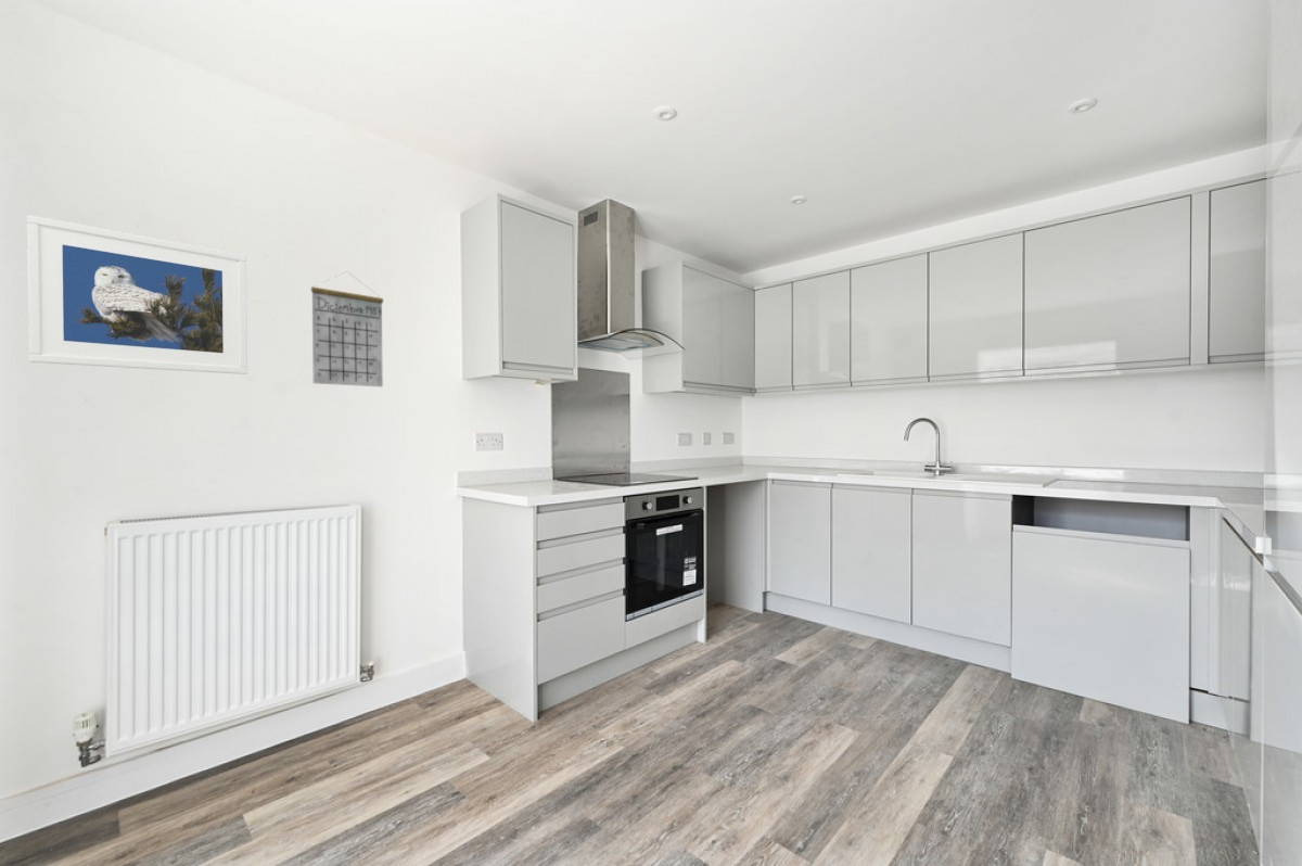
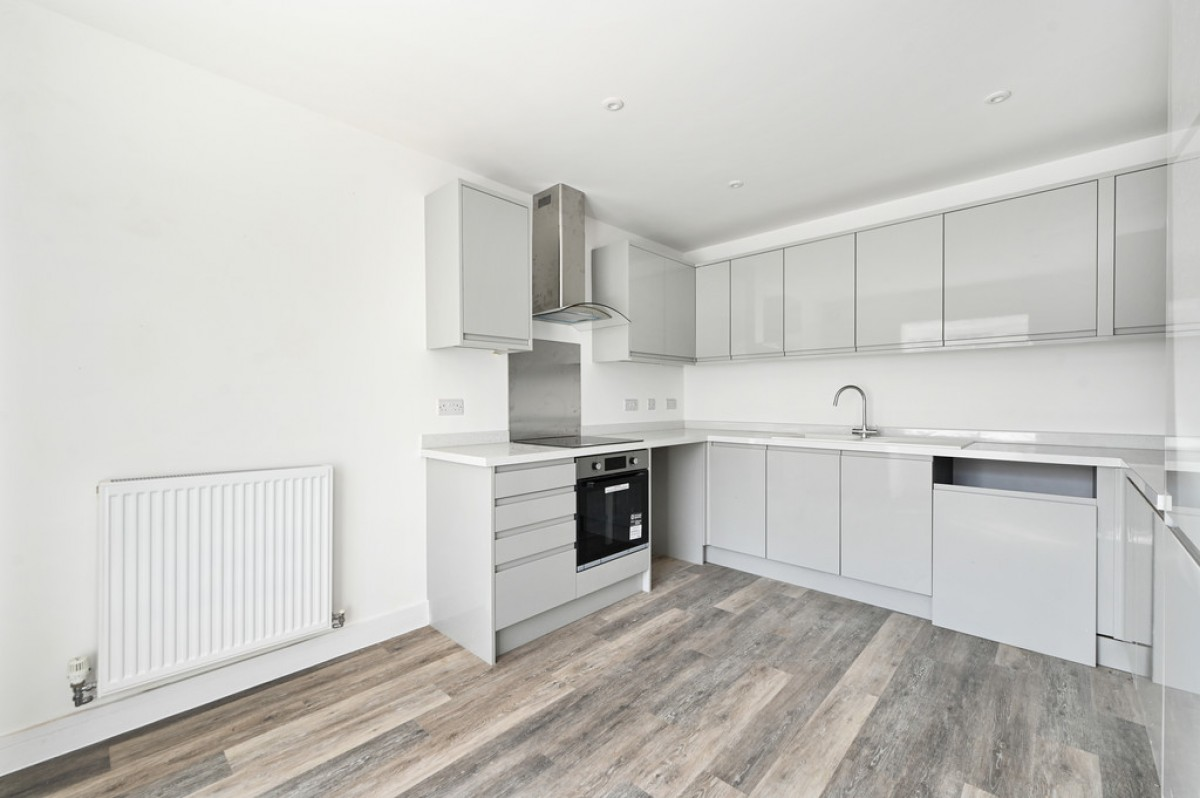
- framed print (149, 303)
- calendar (348, 328)
